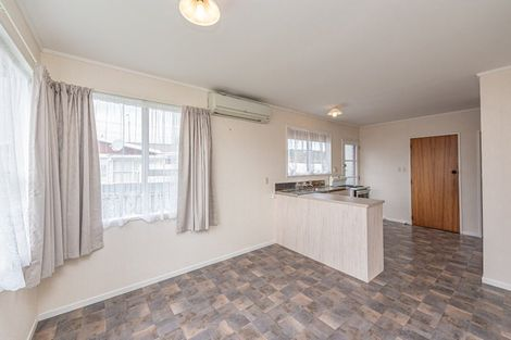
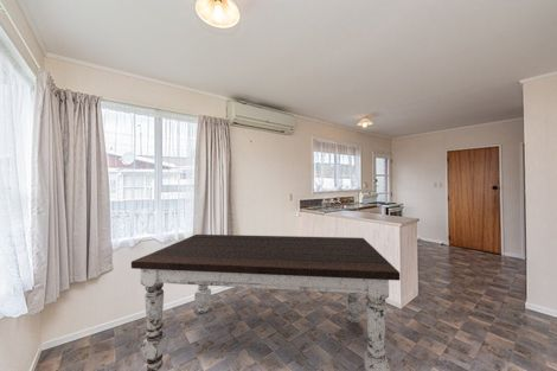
+ dining table (268, 287)
